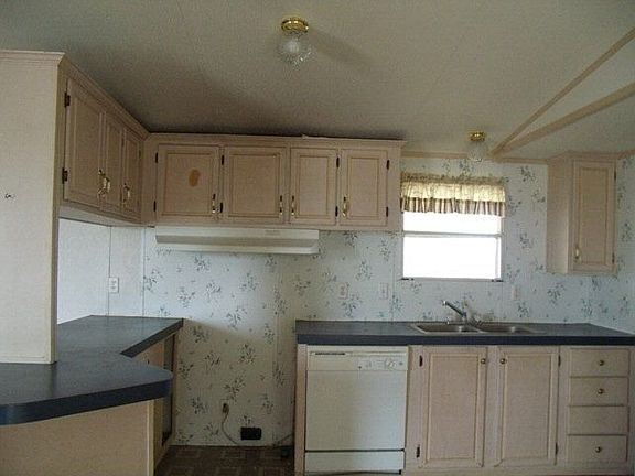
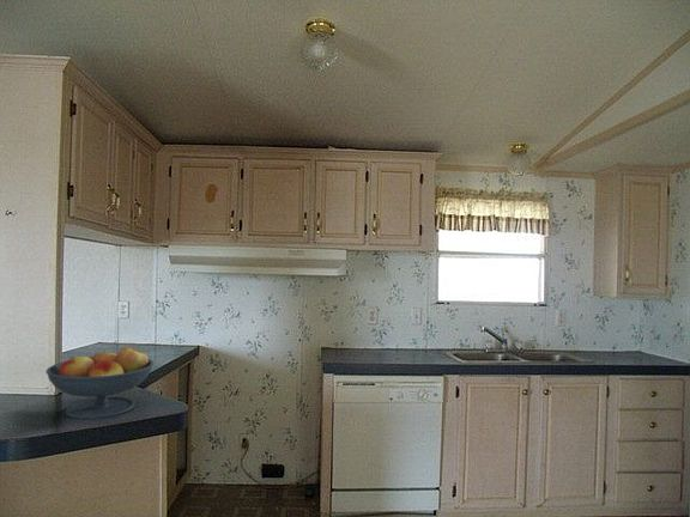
+ fruit bowl (102, 378)
